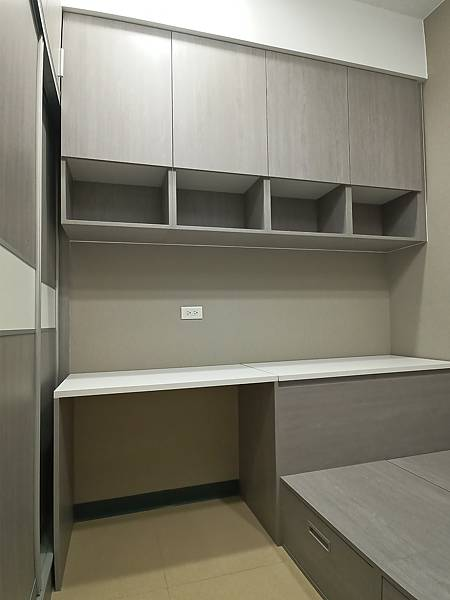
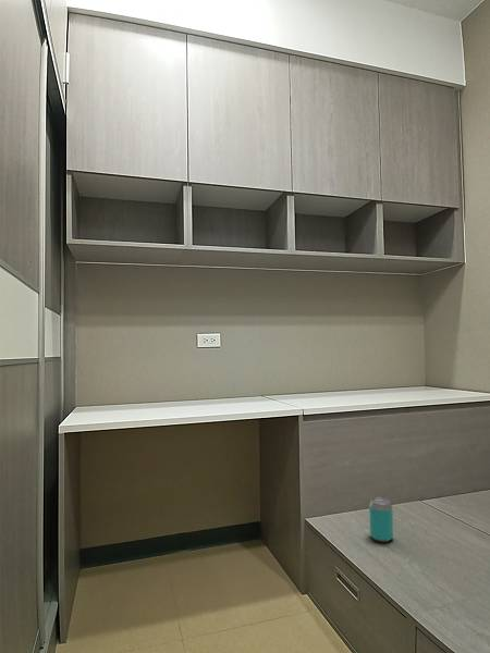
+ beverage can (381, 519)
